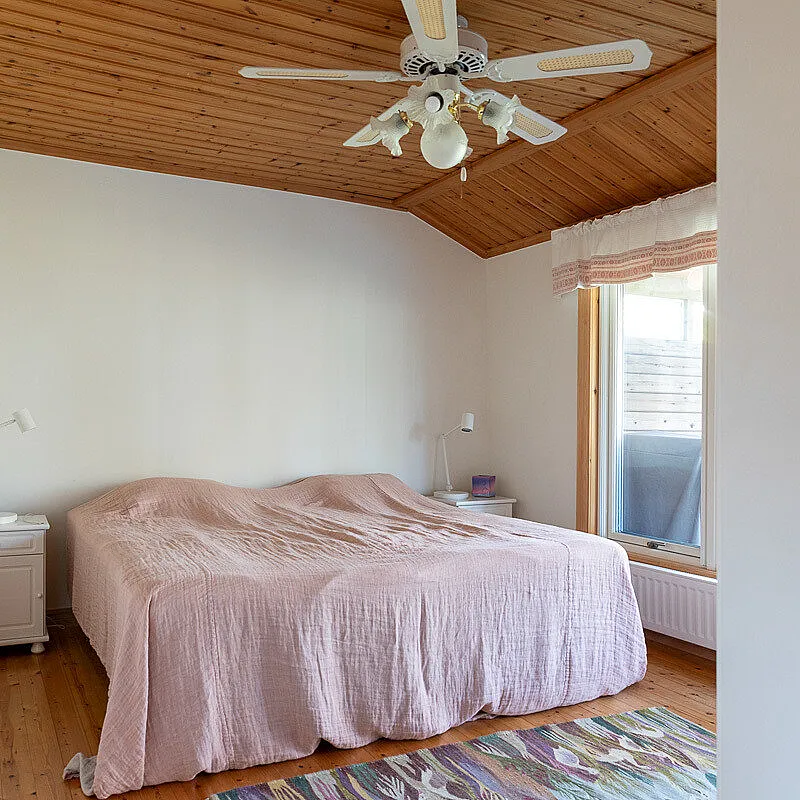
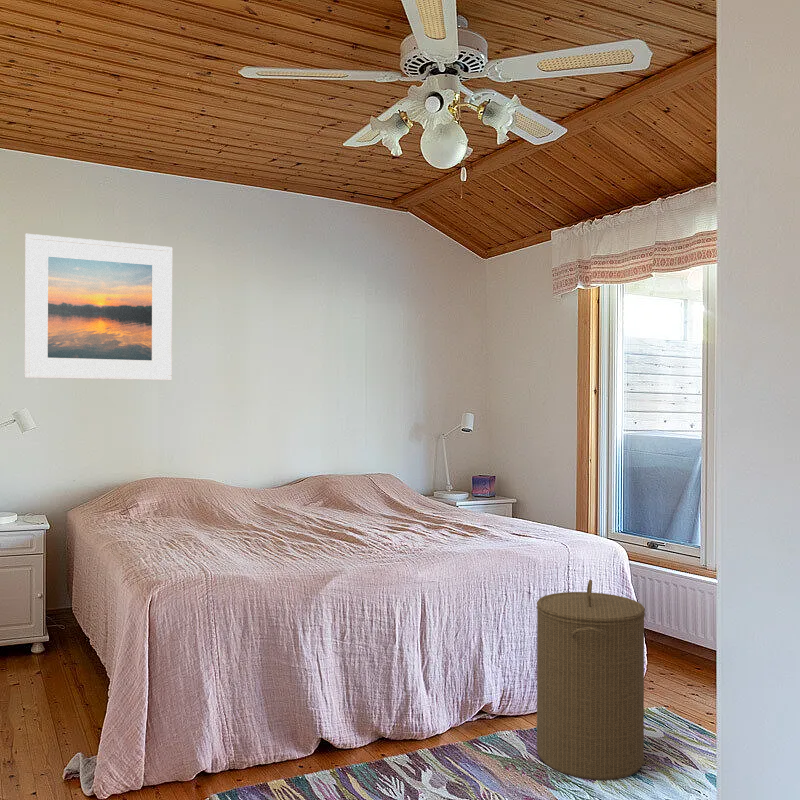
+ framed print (101, 310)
+ laundry hamper (589, 668)
